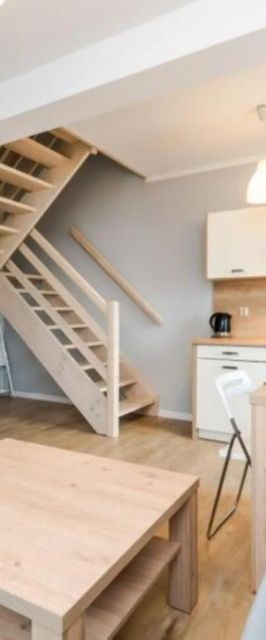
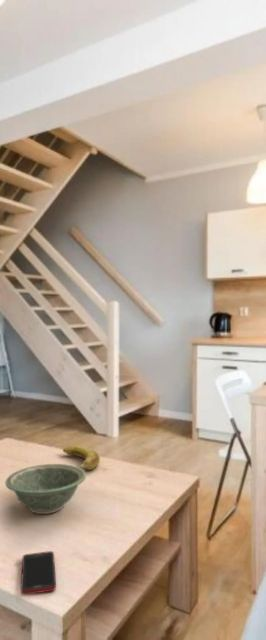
+ cell phone (38, 571)
+ bowl (46, 491)
+ banana (79, 456)
